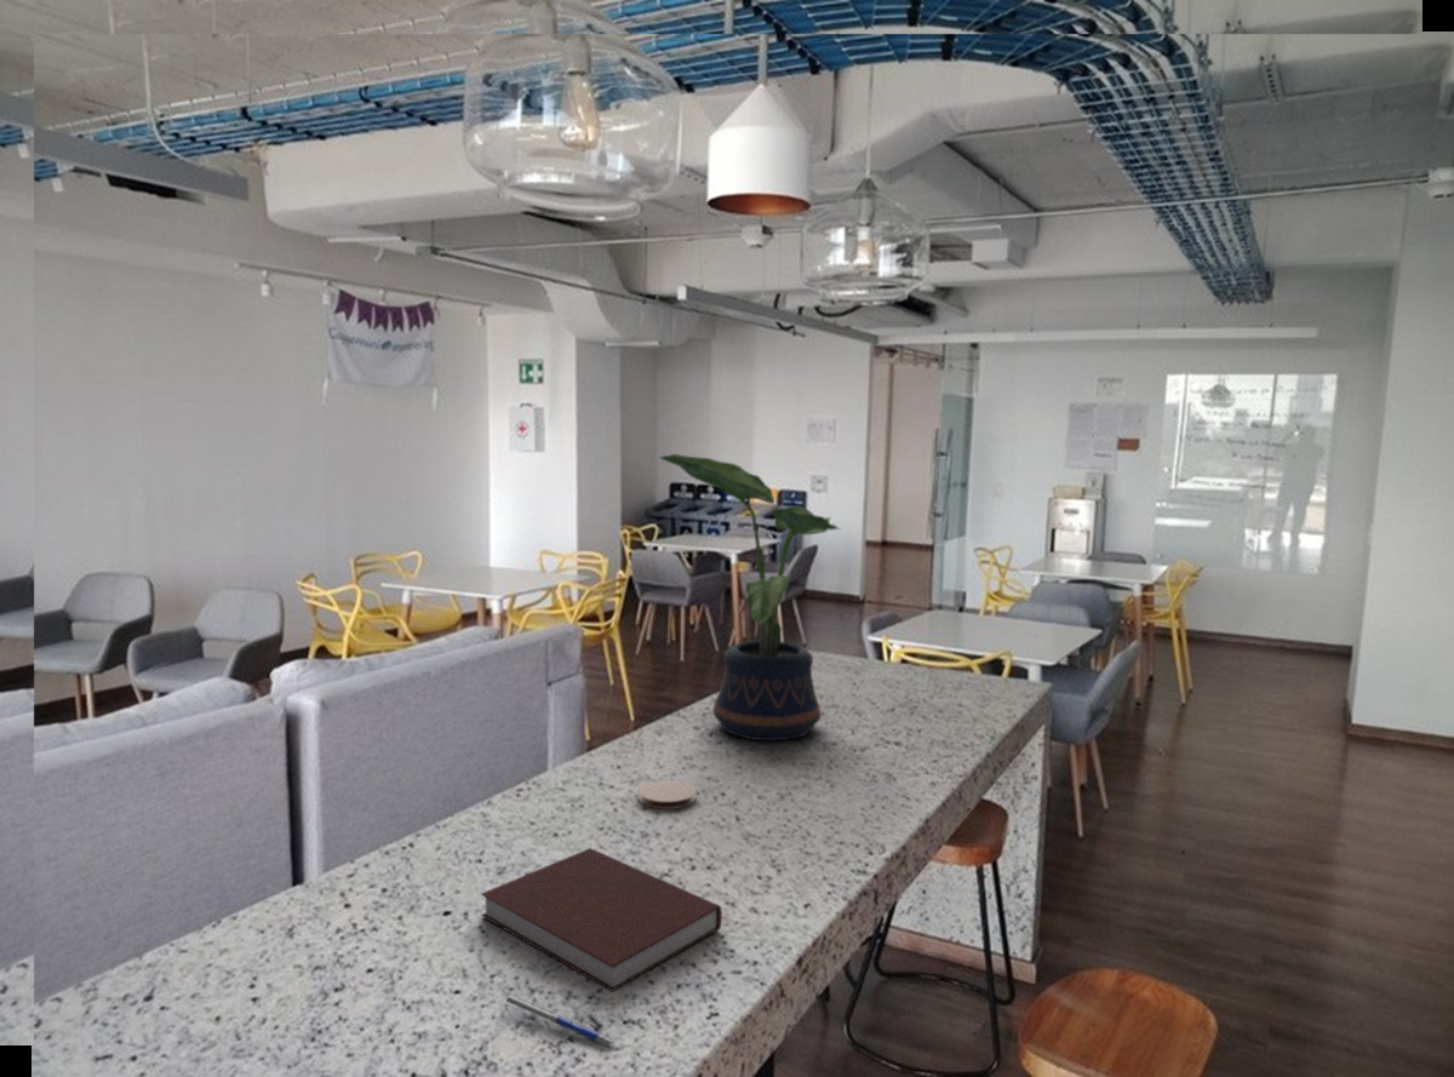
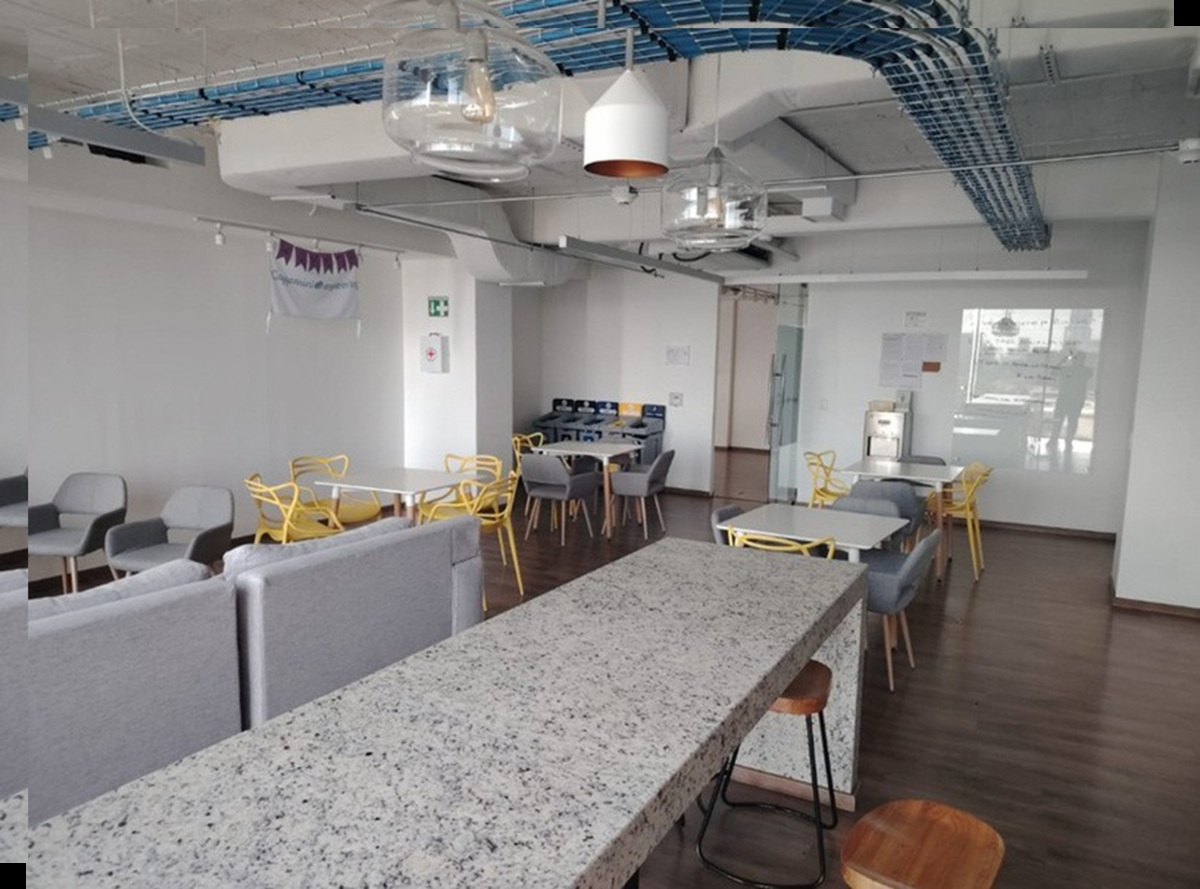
- notebook (600, 910)
- potted plant (777, 590)
- coaster (666, 794)
- pen (556, 1019)
